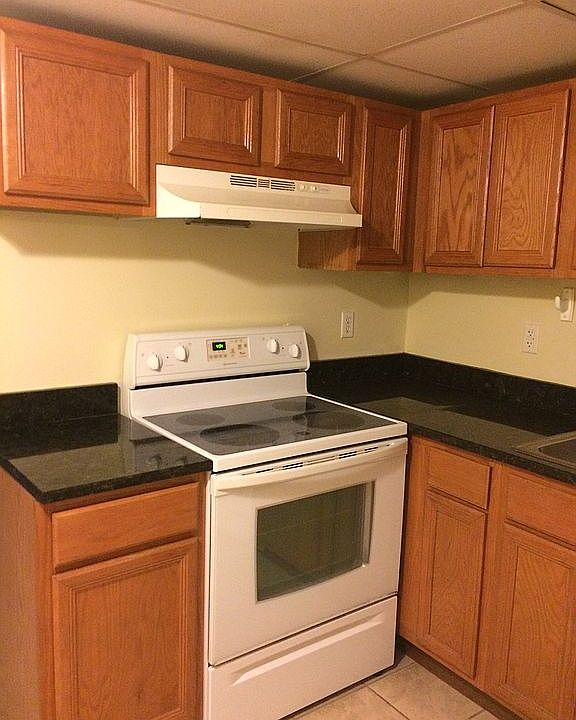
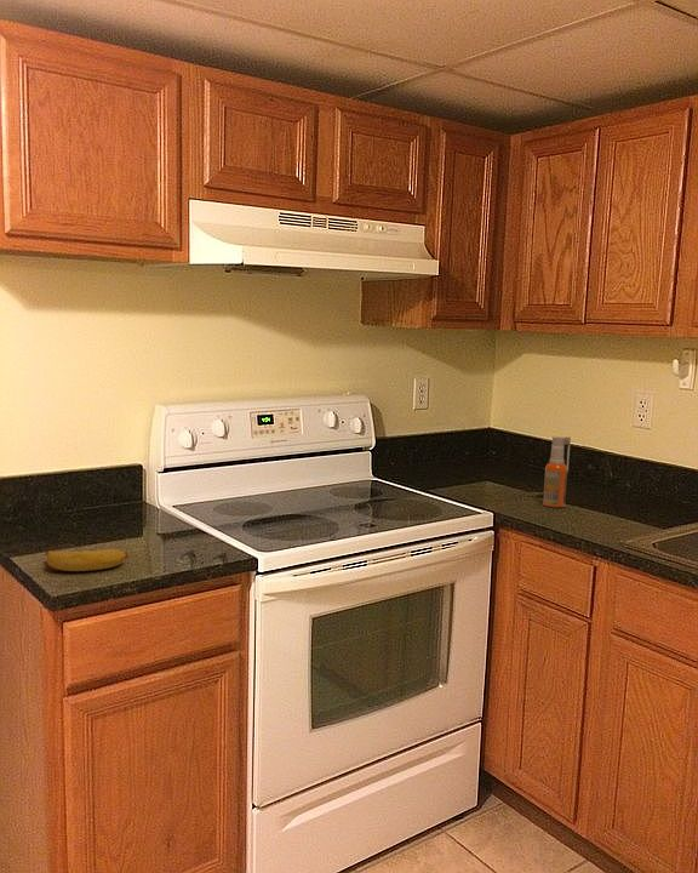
+ spray bottle (557, 470)
+ banana (86, 557)
